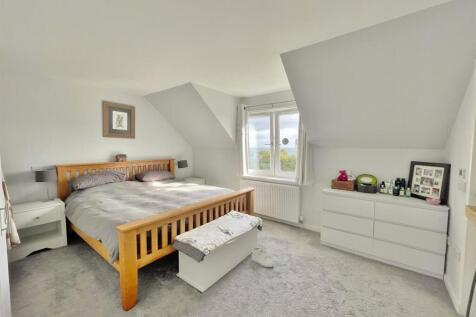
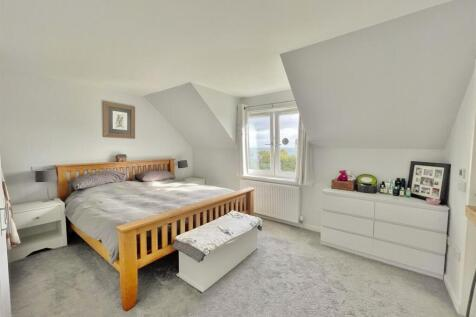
- sneaker (262, 256)
